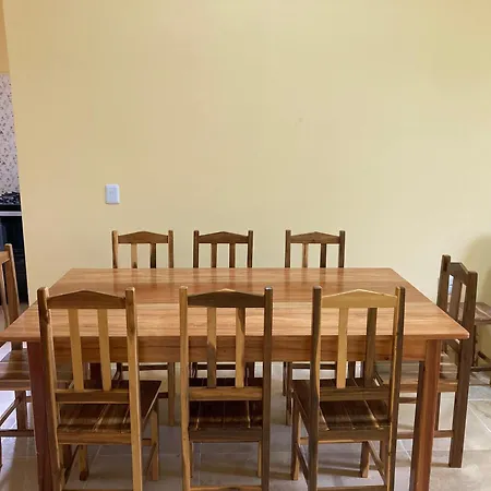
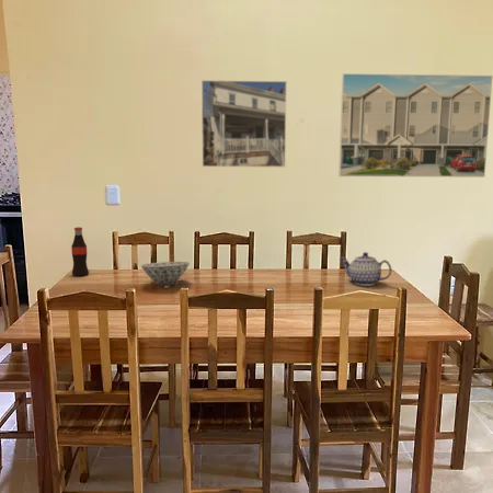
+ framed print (243, 124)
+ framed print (414, 126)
+ bowl (165, 273)
+ bottle (79, 251)
+ teapot (365, 267)
